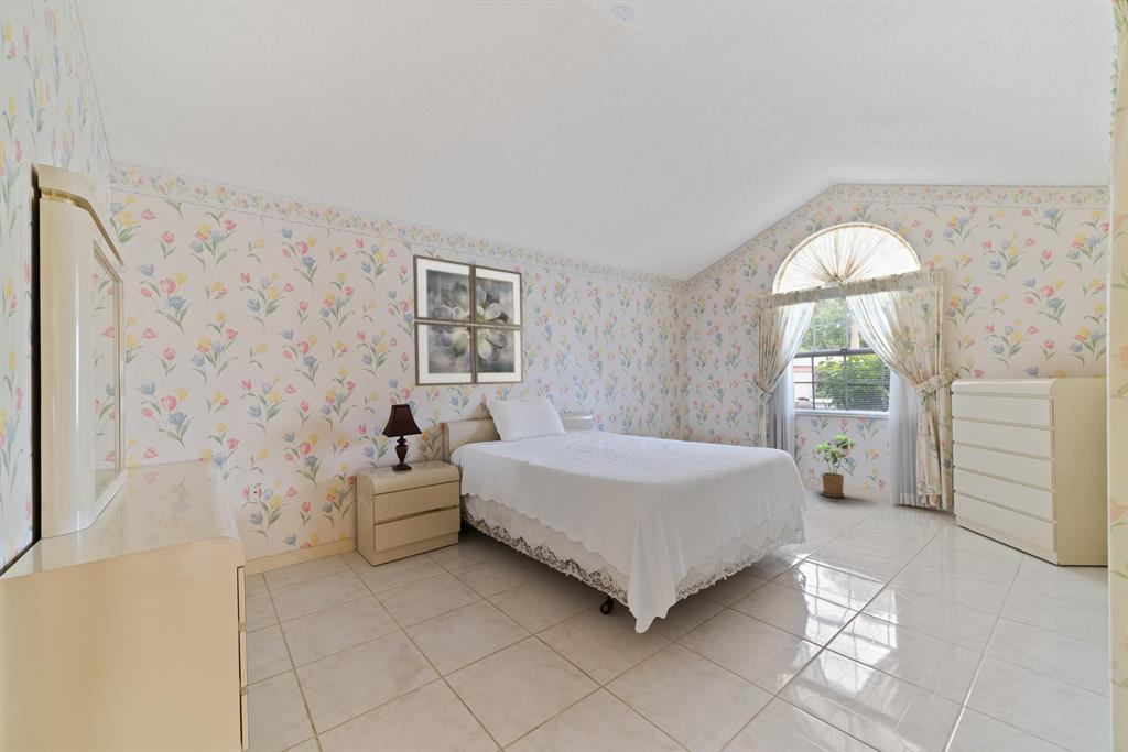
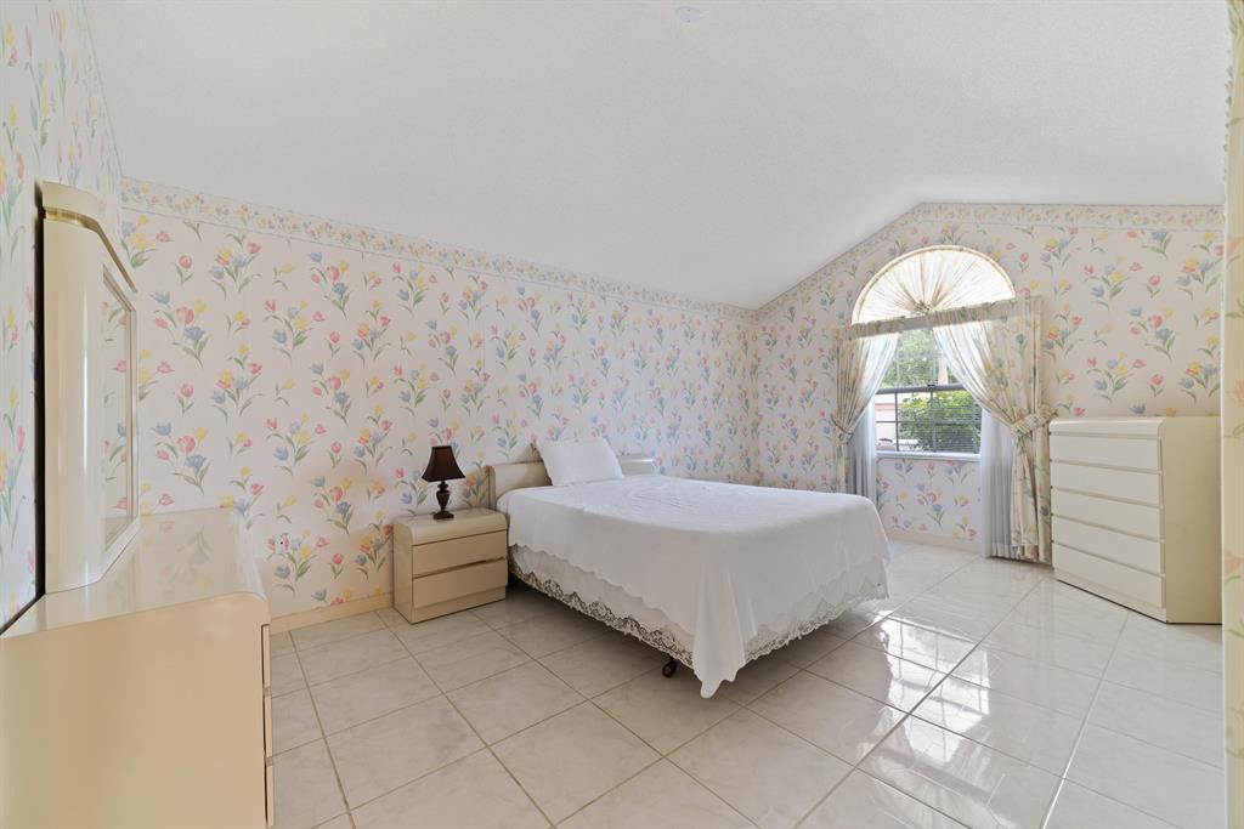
- house plant (834, 466)
- wall art (471, 325)
